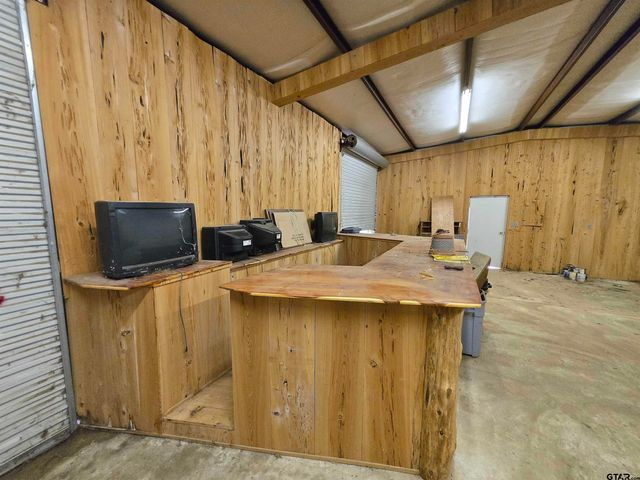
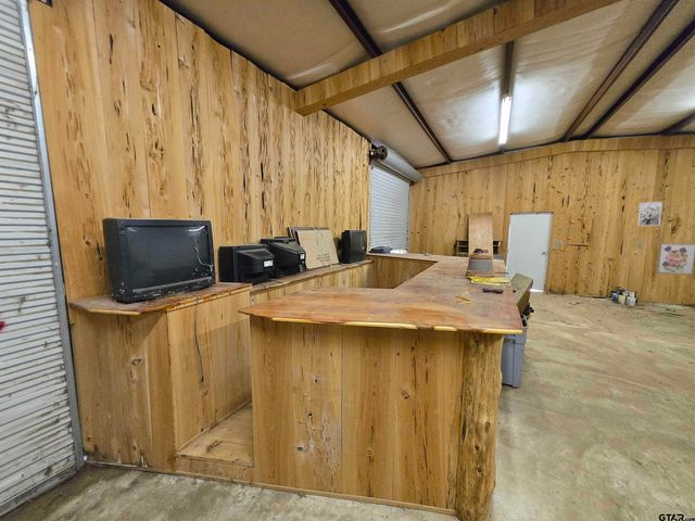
+ wall art (649, 214)
+ wall art (675, 258)
